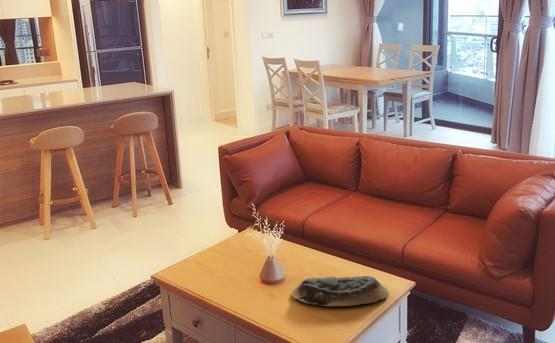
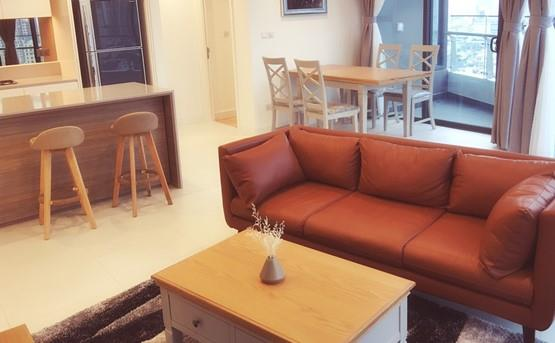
- decorative bowl (340, 286)
